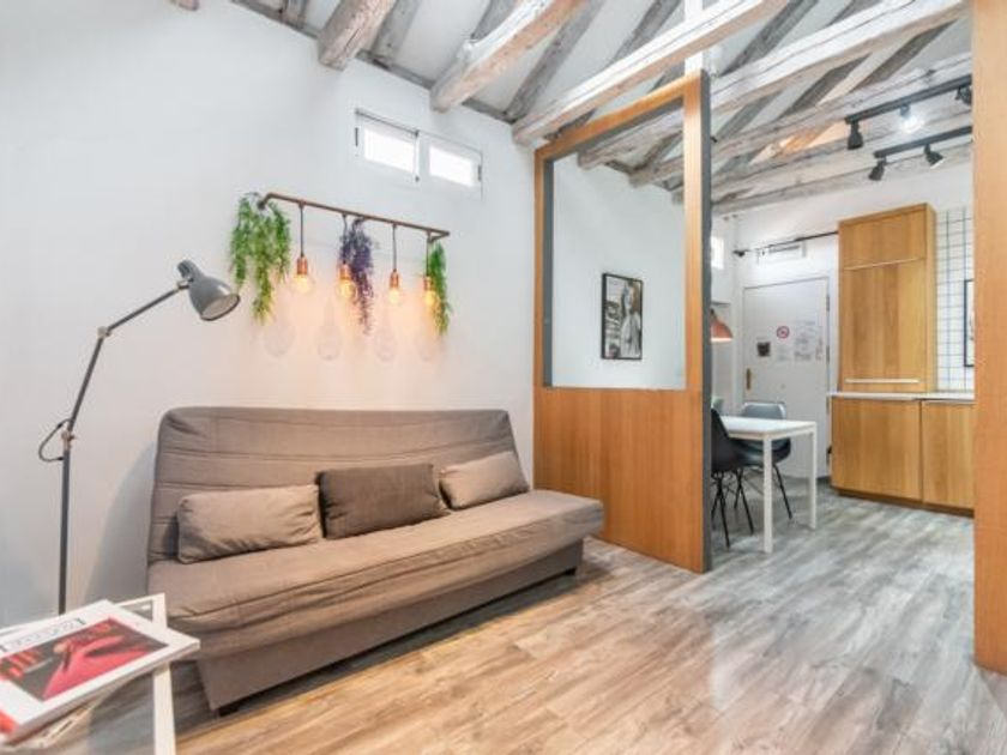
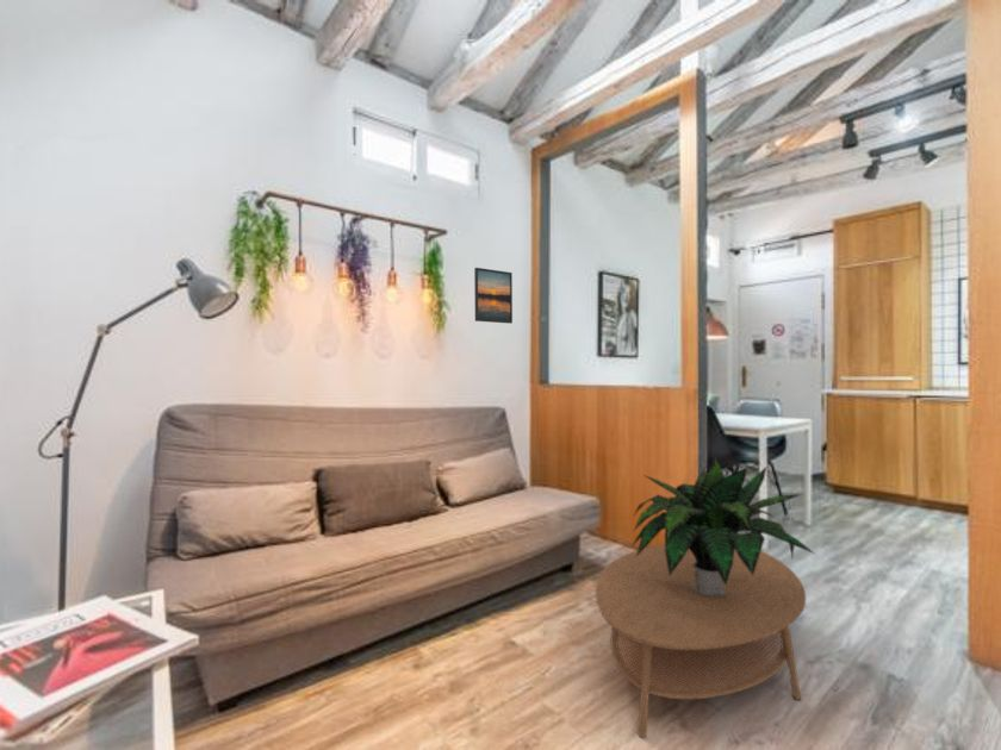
+ potted plant (715, 524)
+ coffee table (698, 621)
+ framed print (493, 295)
